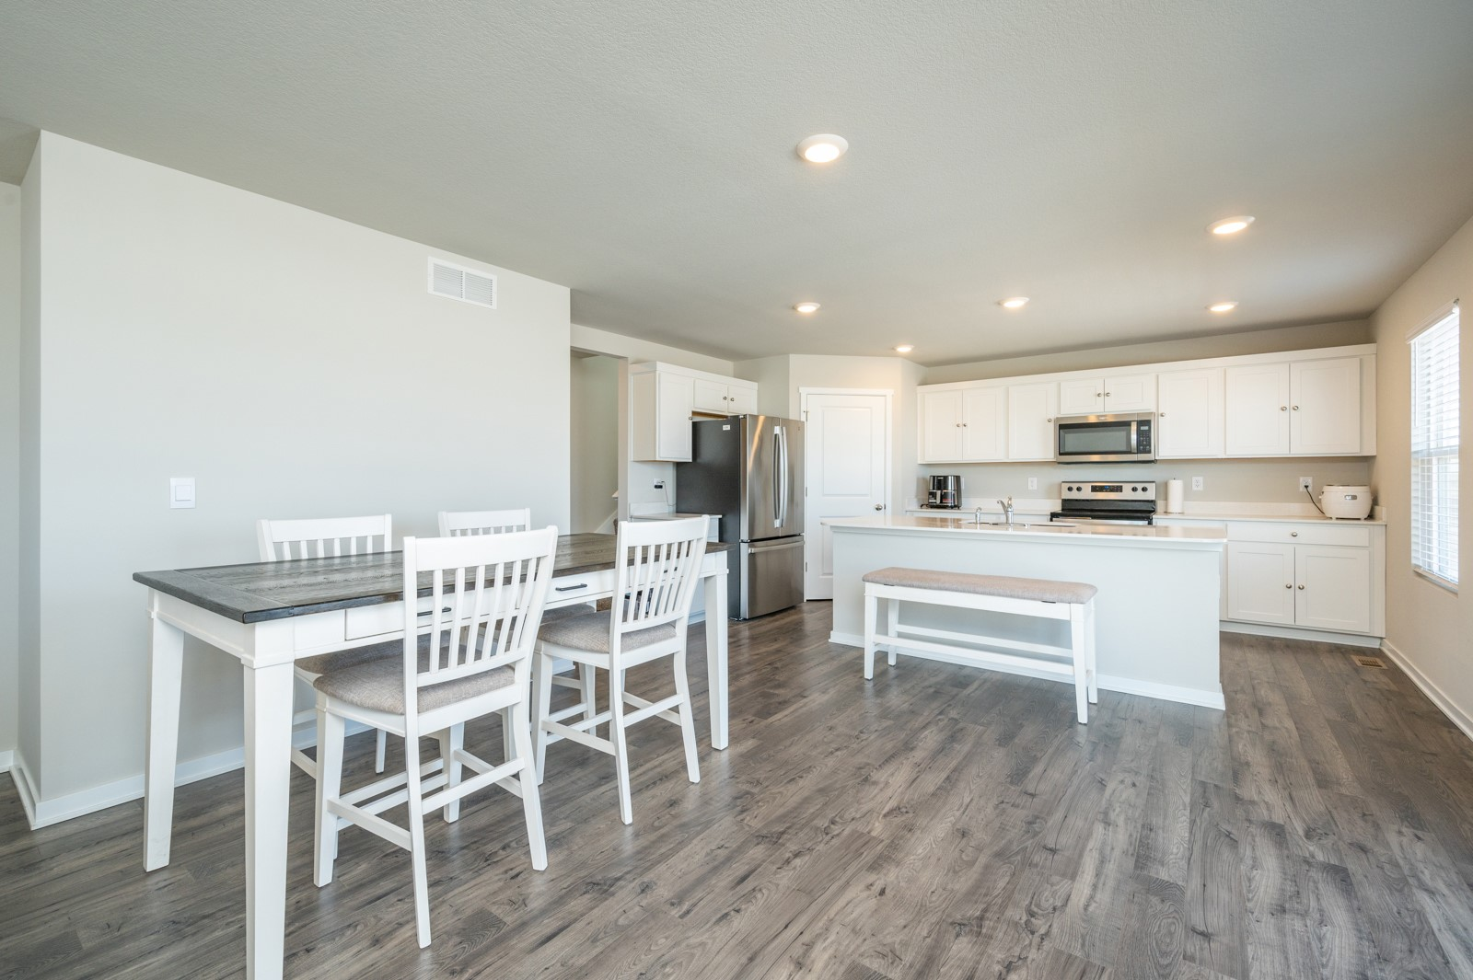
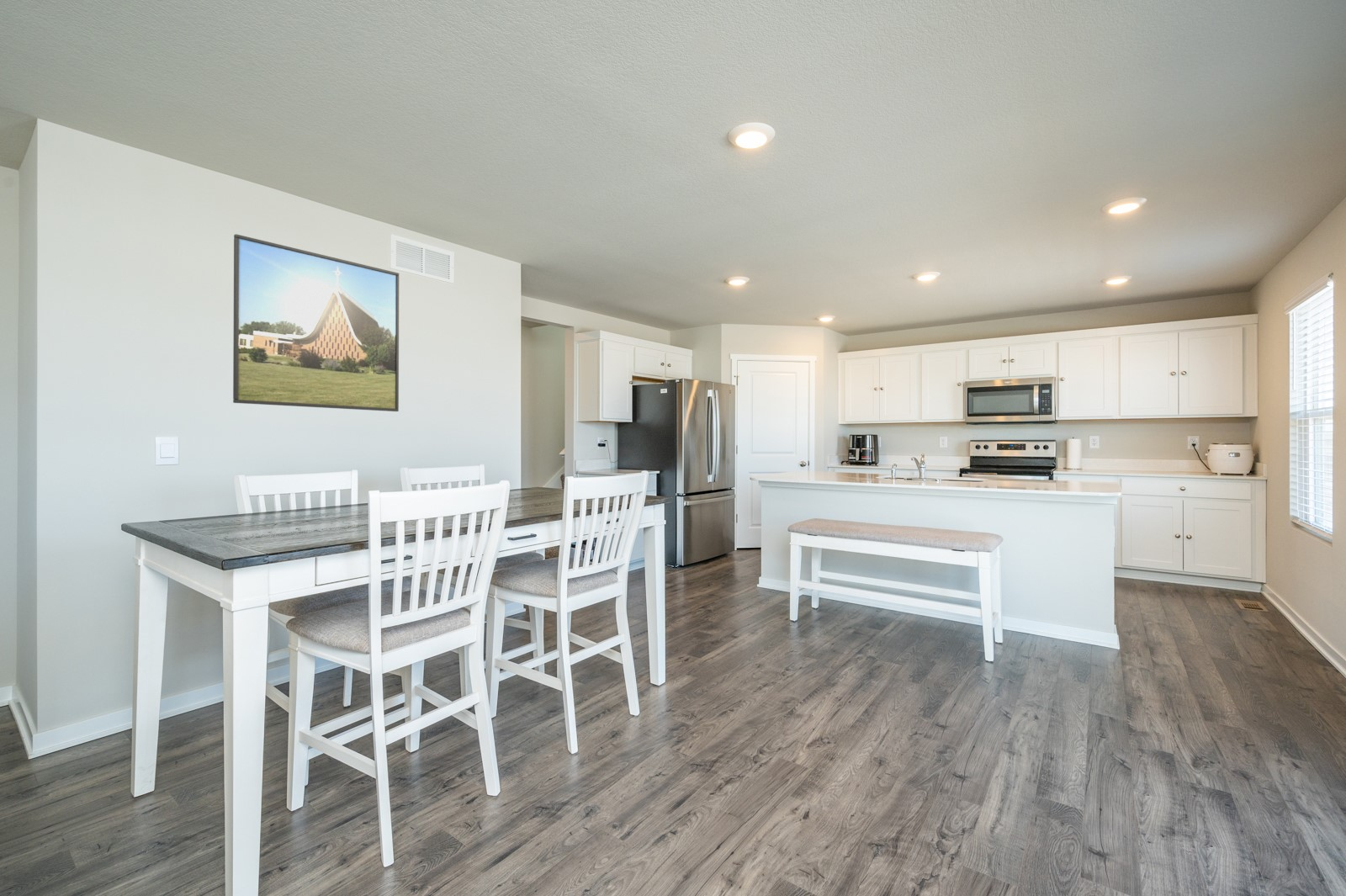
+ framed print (324, 331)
